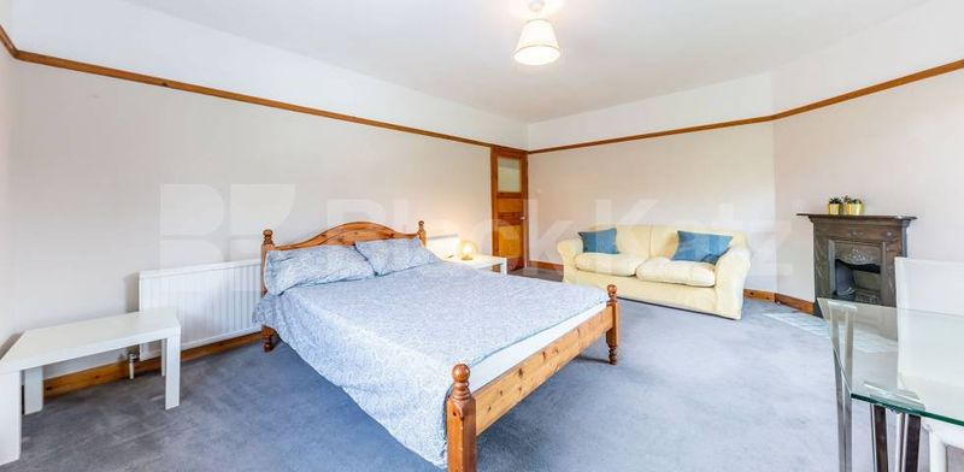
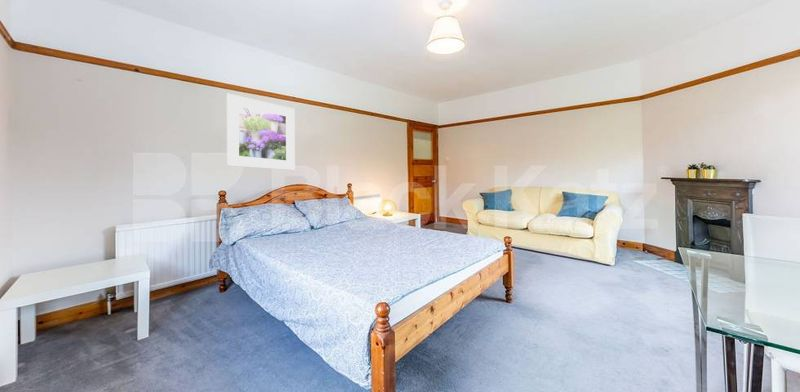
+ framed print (263, 134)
